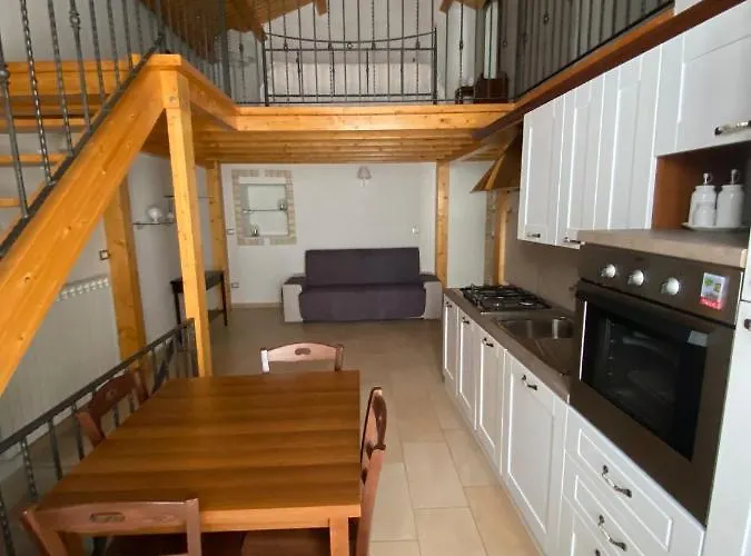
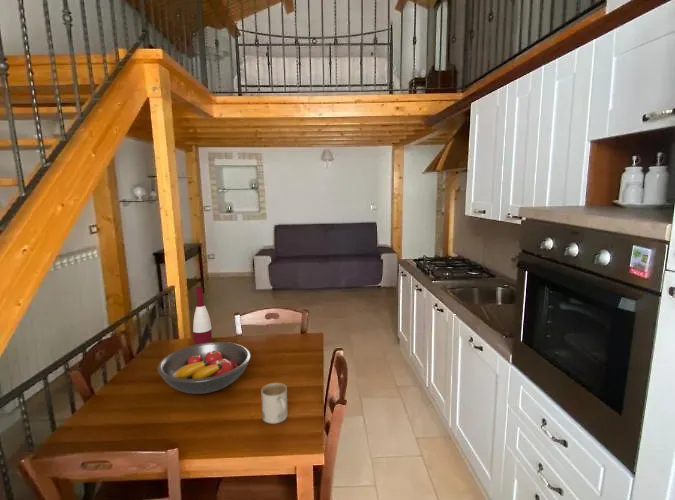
+ mug (276, 405)
+ fruit bowl (206, 367)
+ alcohol (201, 318)
